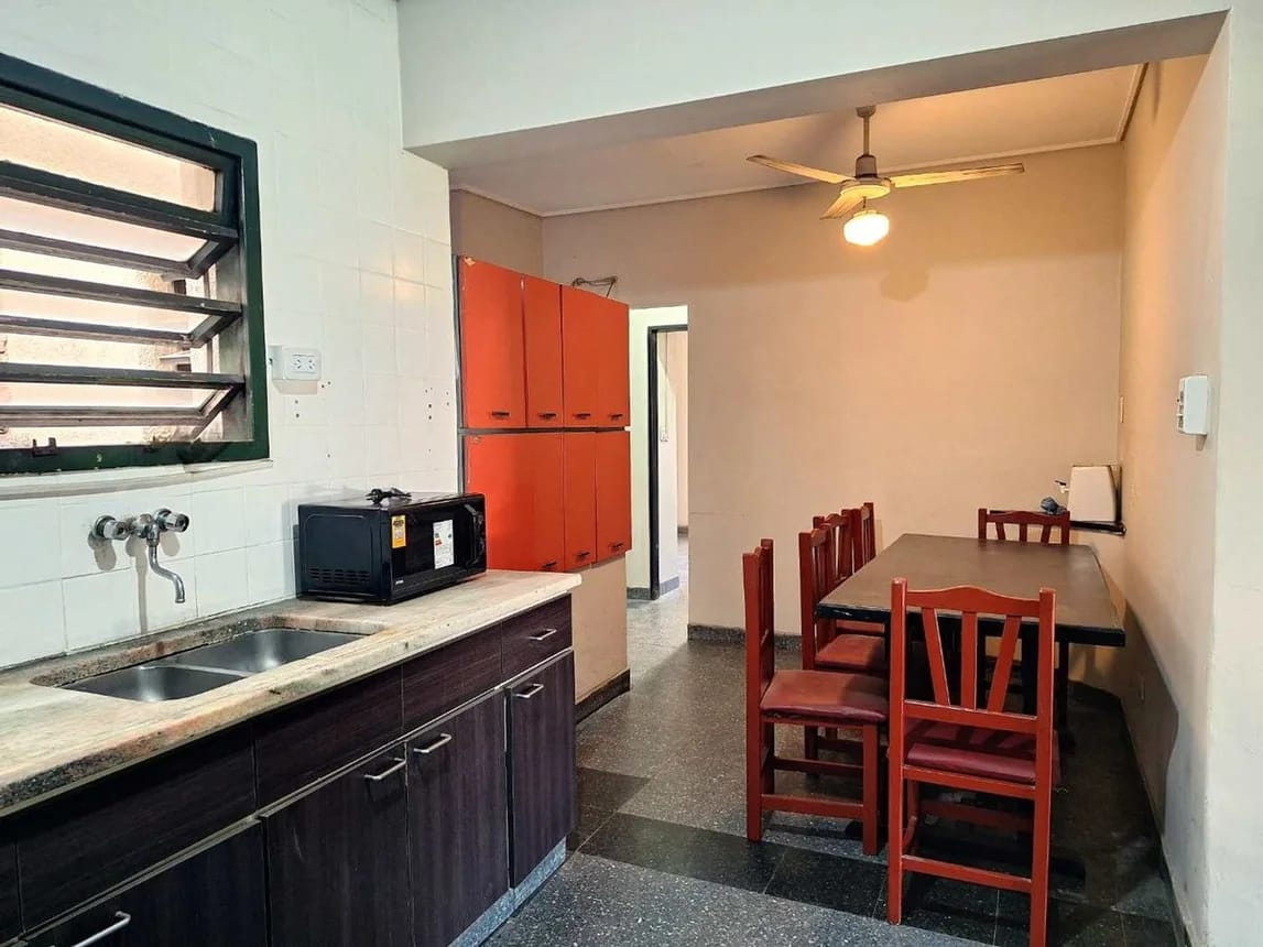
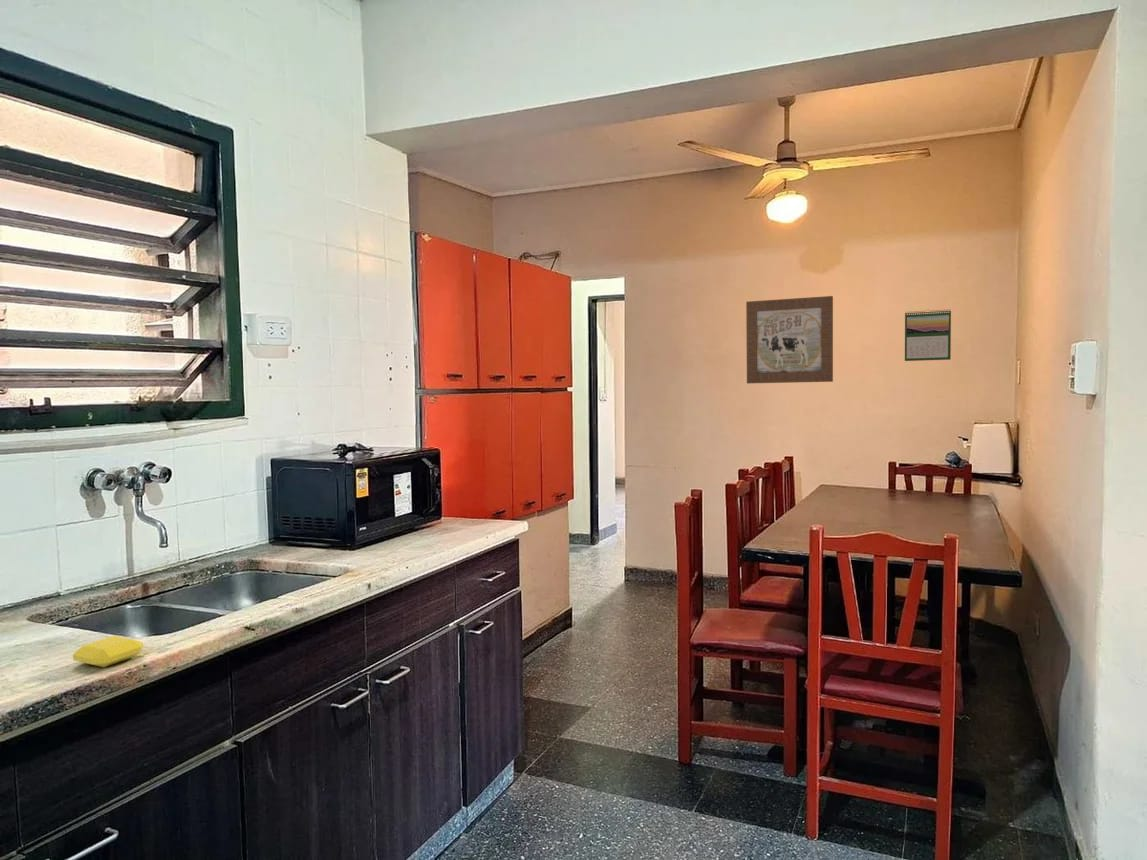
+ soap bar (109, 651)
+ wall art (788, 340)
+ calendar (927, 335)
